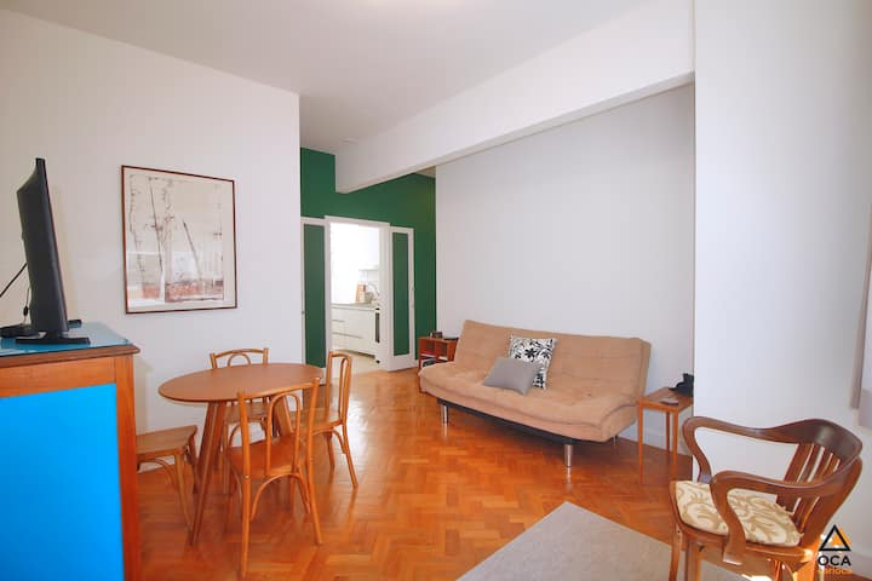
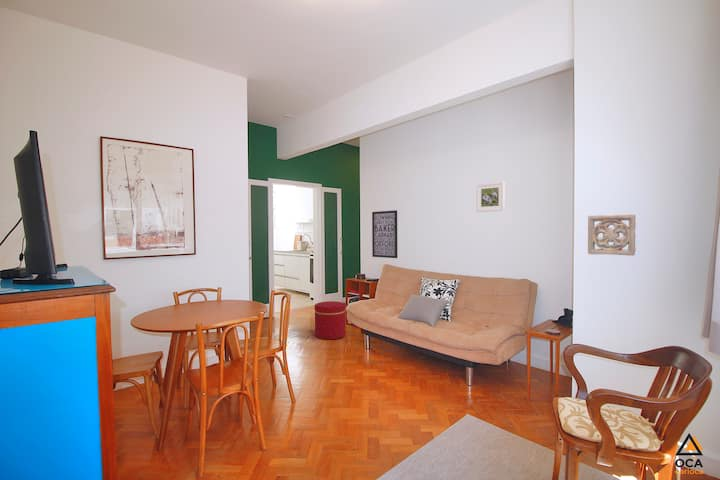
+ wall art (384, 234)
+ ottoman (330, 319)
+ wall ornament (611, 234)
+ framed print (490, 197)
